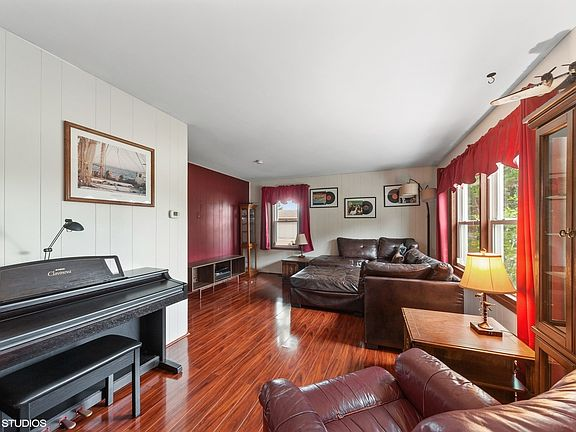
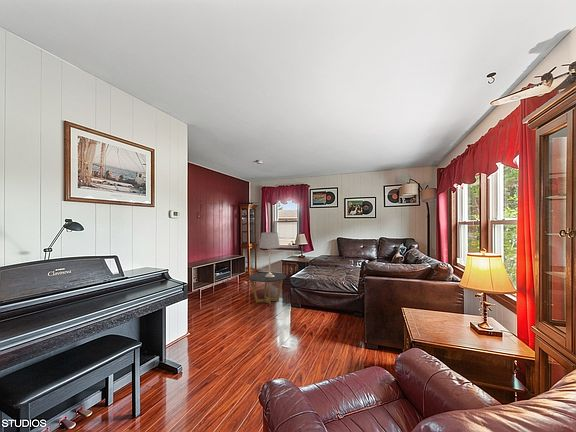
+ side table (268, 288)
+ lamp (269, 254)
